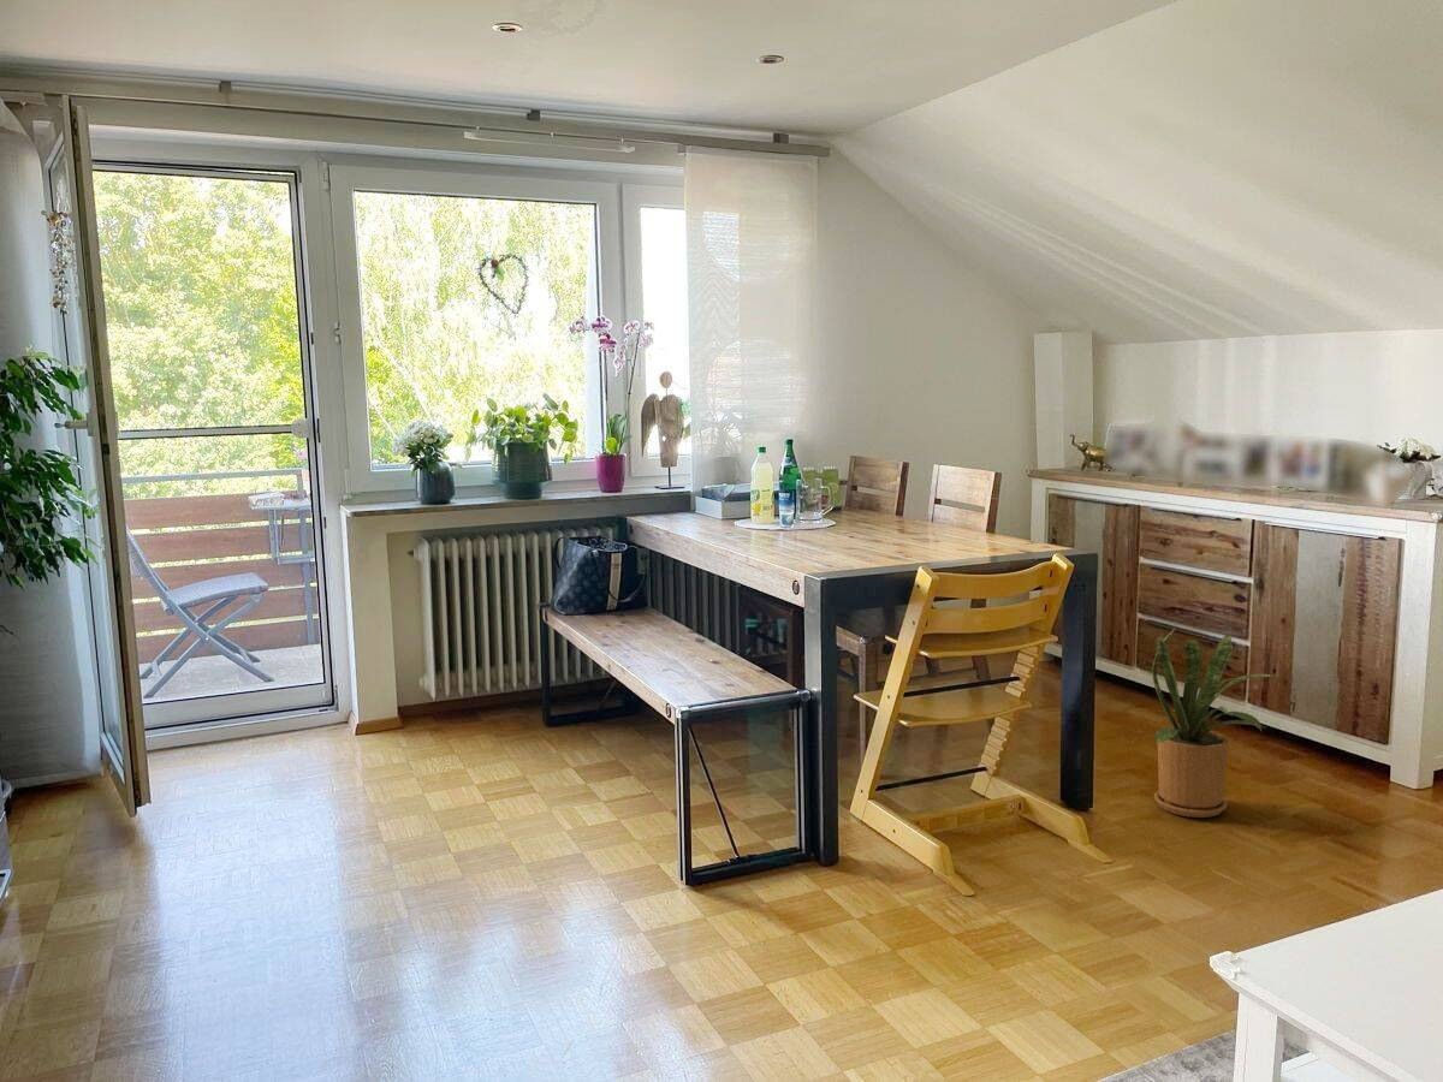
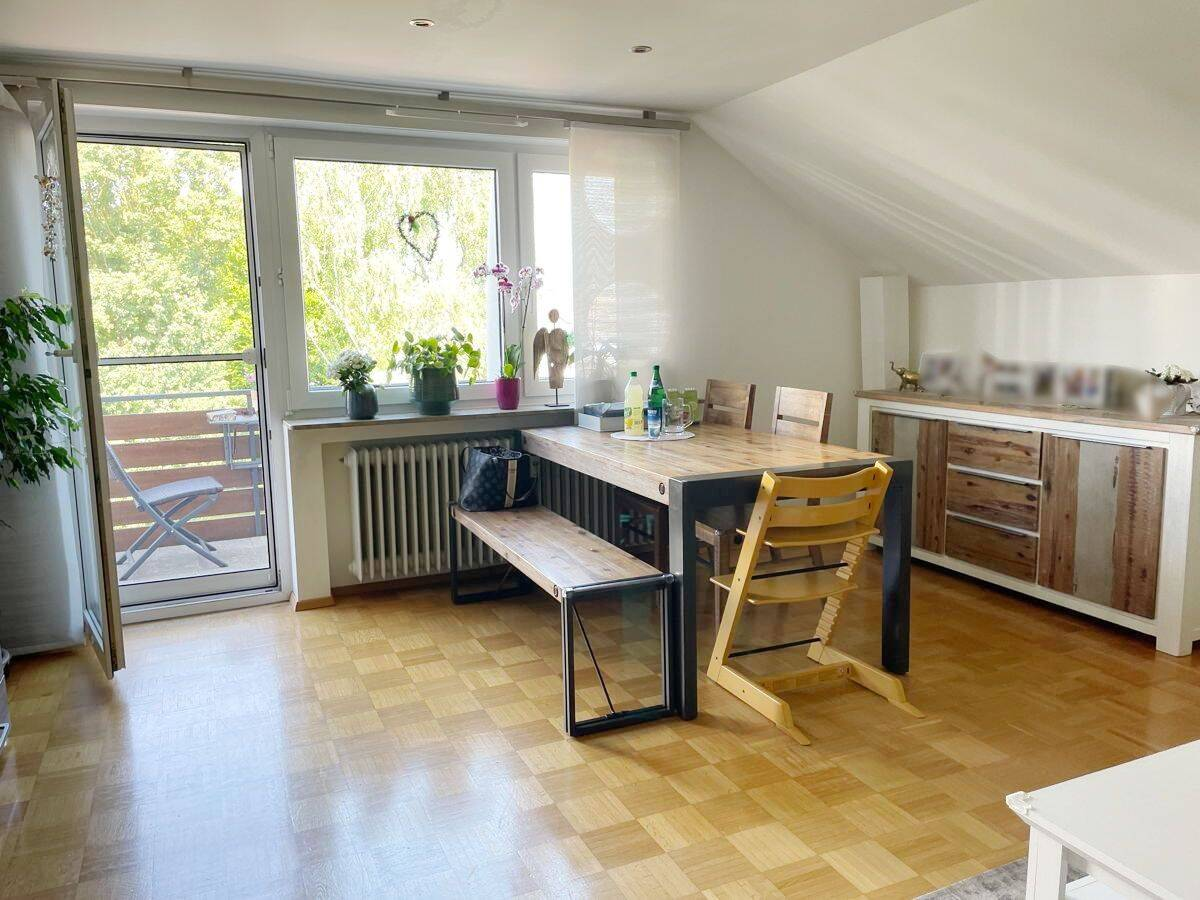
- house plant (1205, 719)
